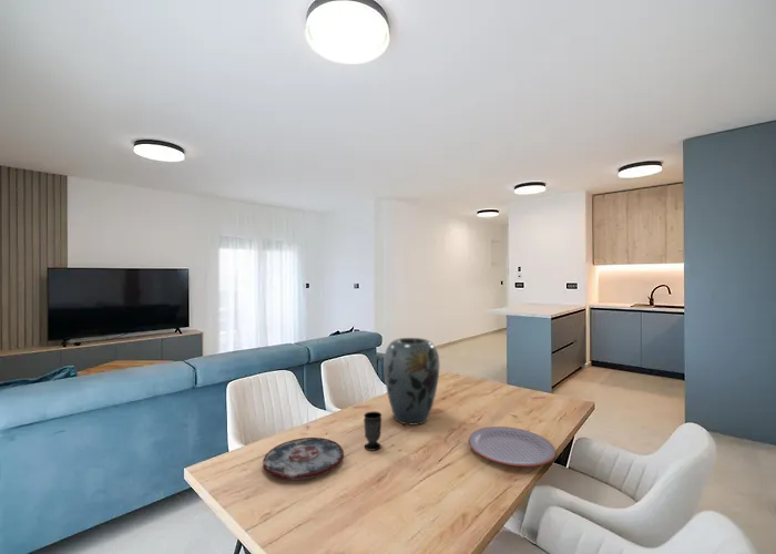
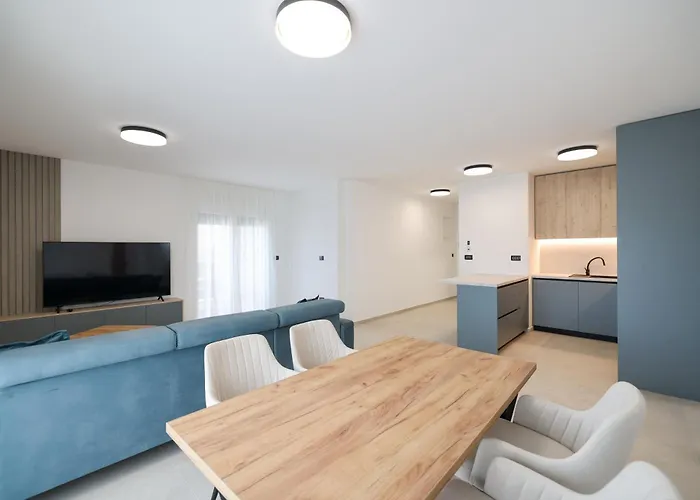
- cup (372, 430)
- plate (510, 447)
- vase (411, 379)
- plate (304, 456)
